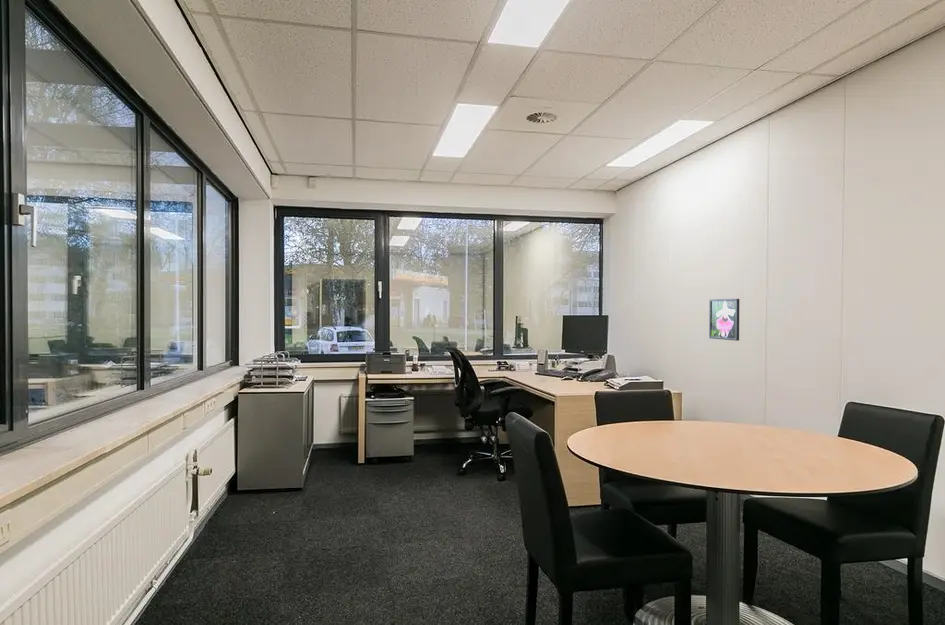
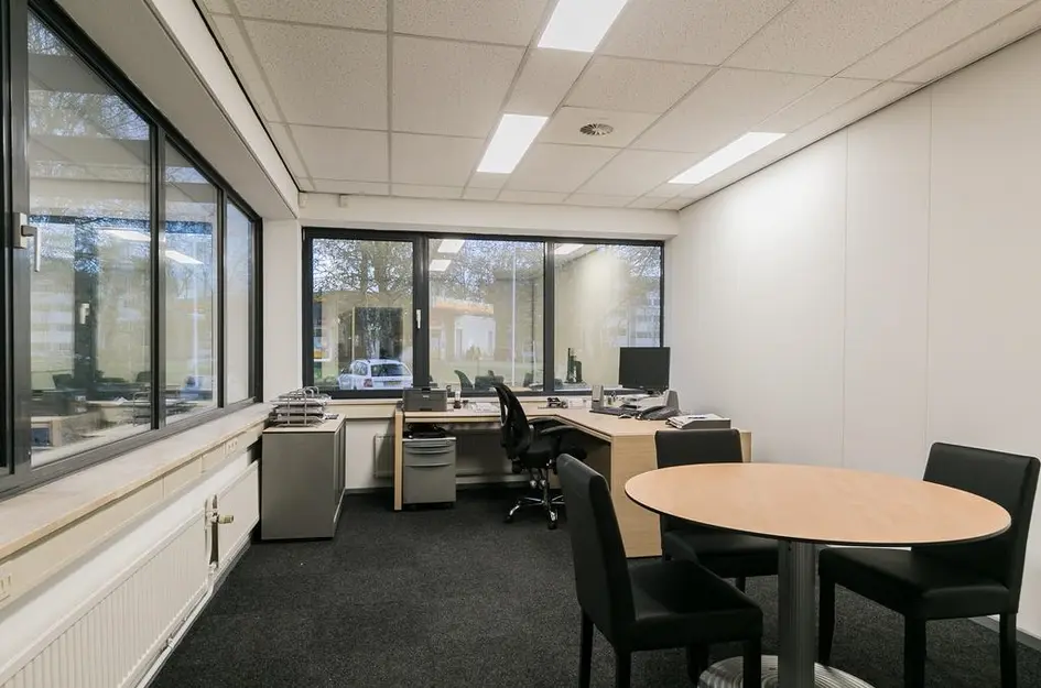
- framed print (723, 319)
